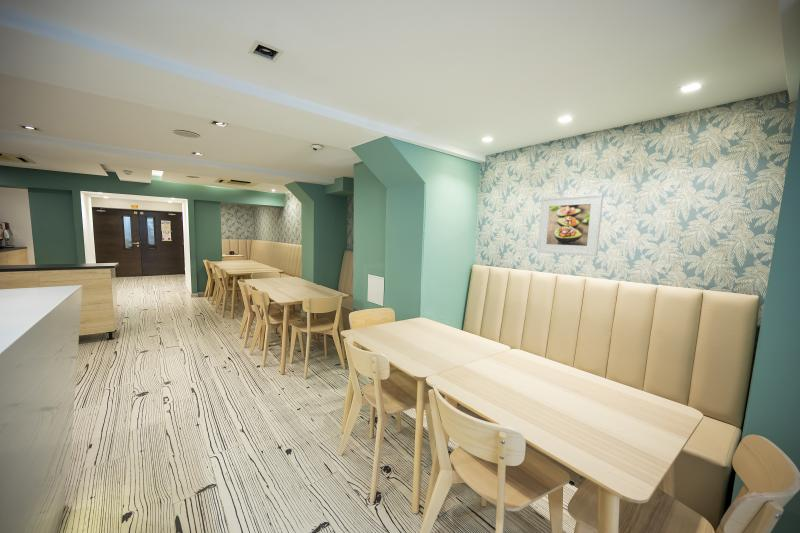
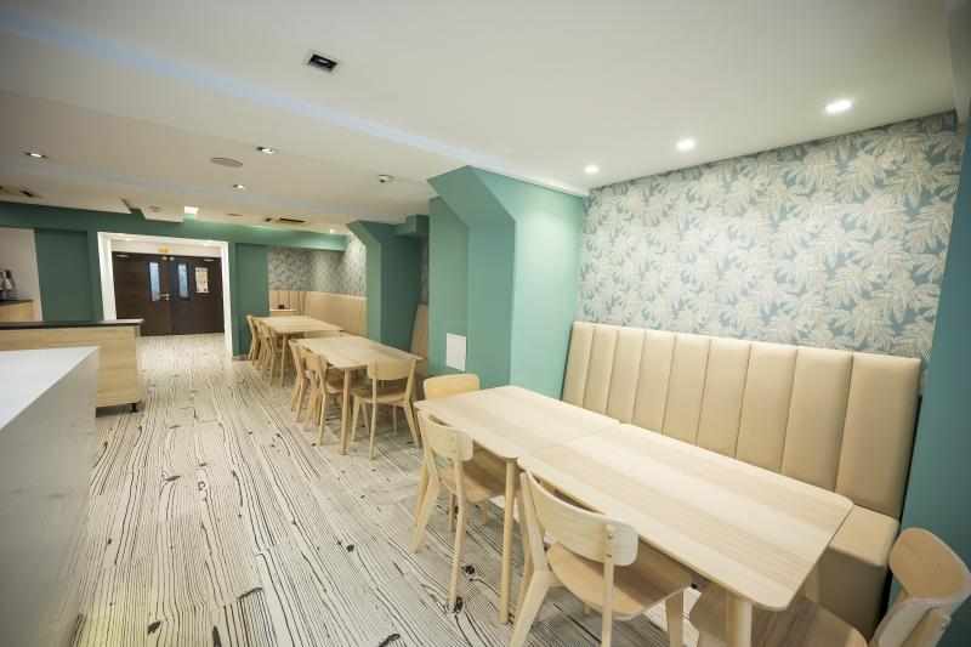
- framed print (567, 225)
